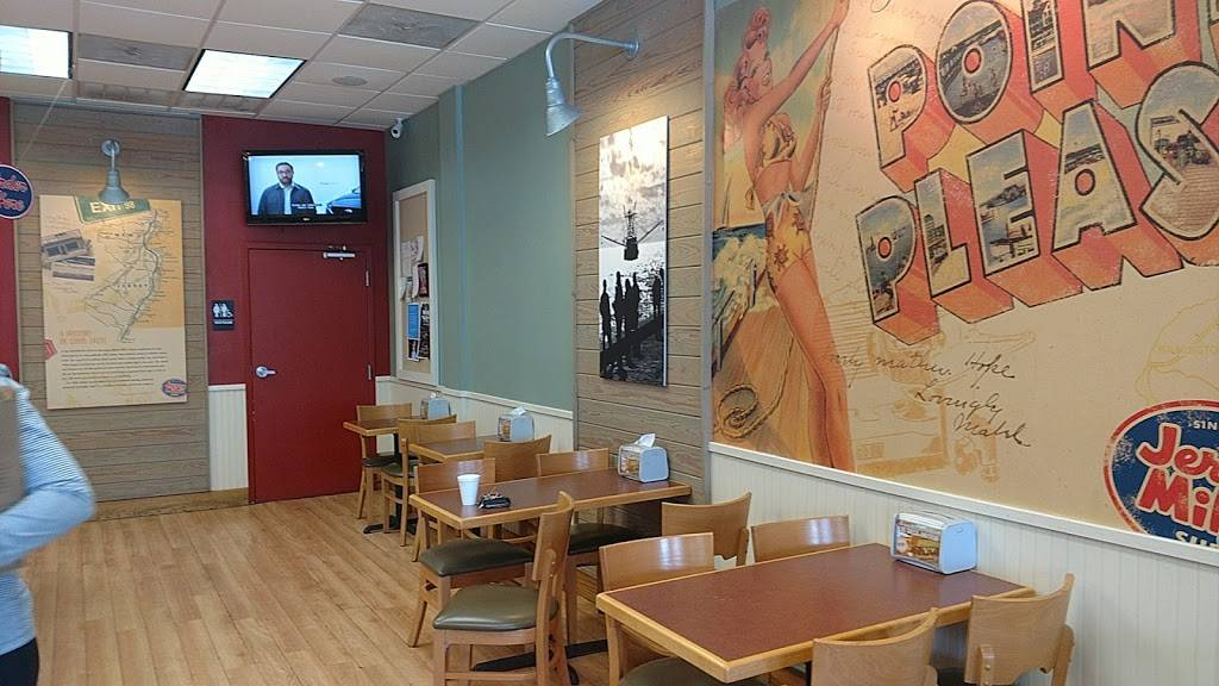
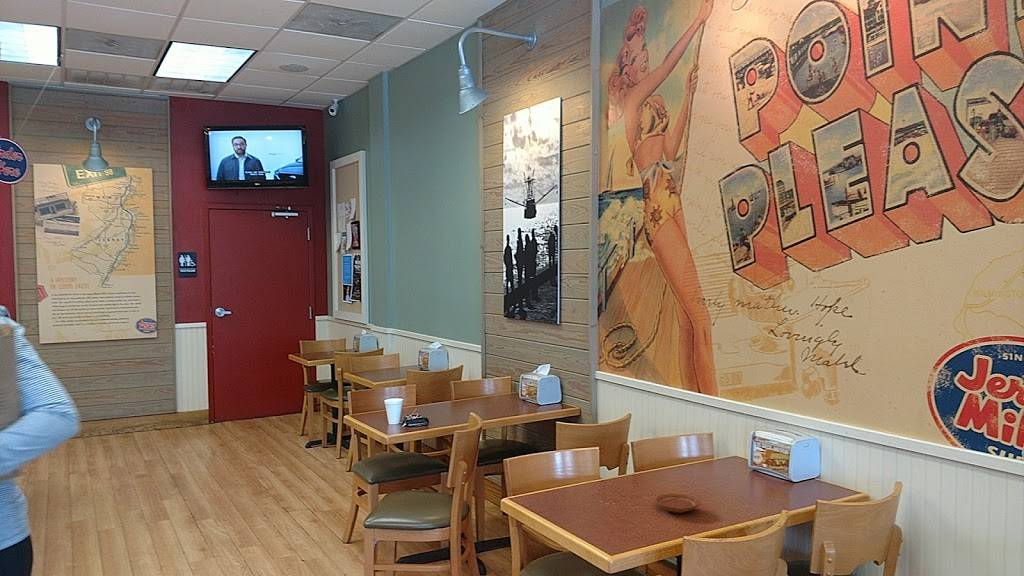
+ plate (677, 505)
